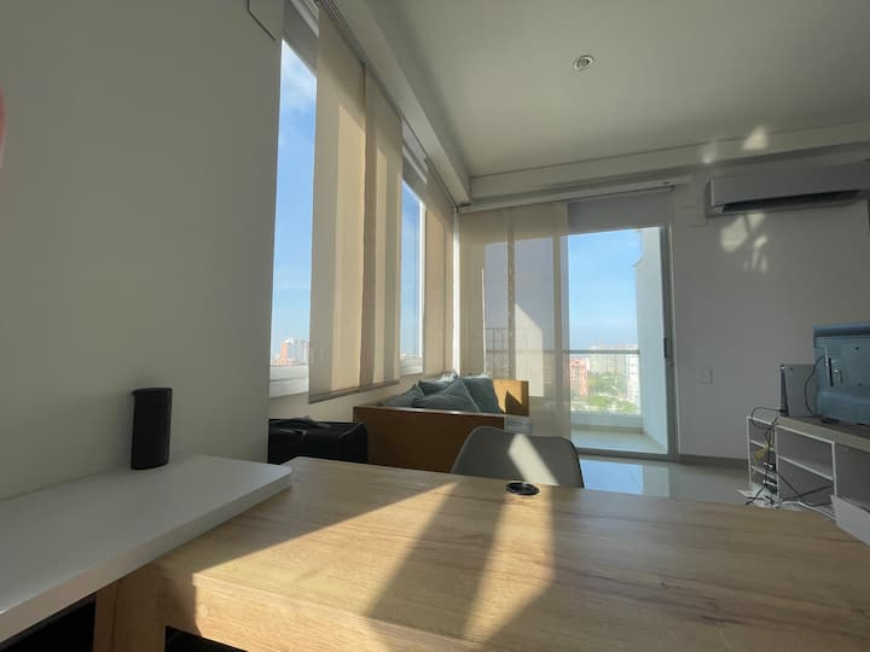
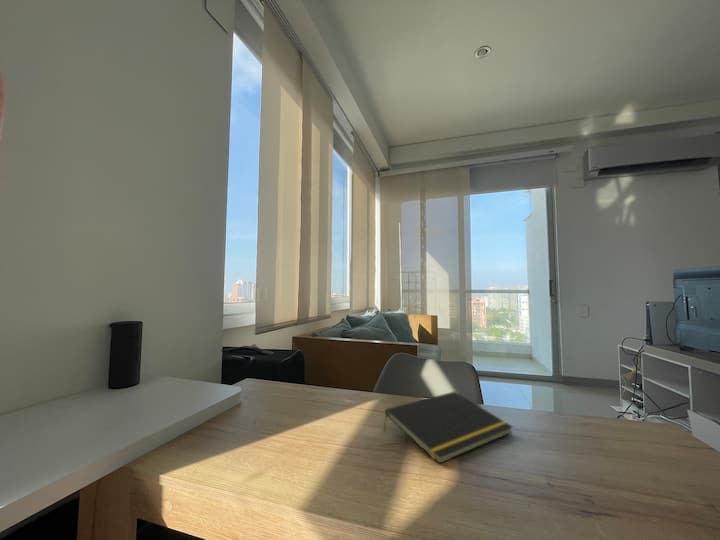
+ notepad (448, 420)
